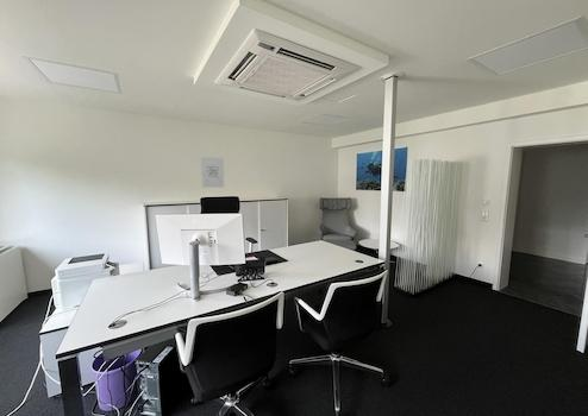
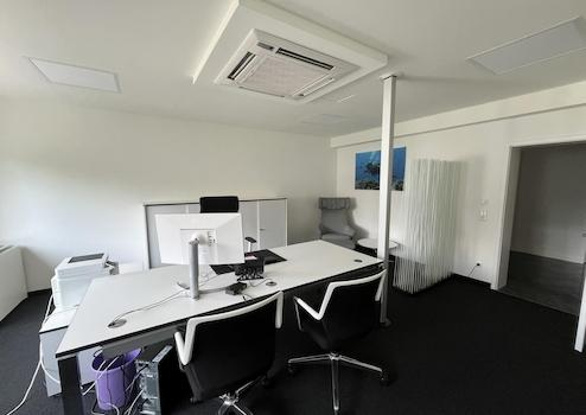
- wall art (213, 172)
